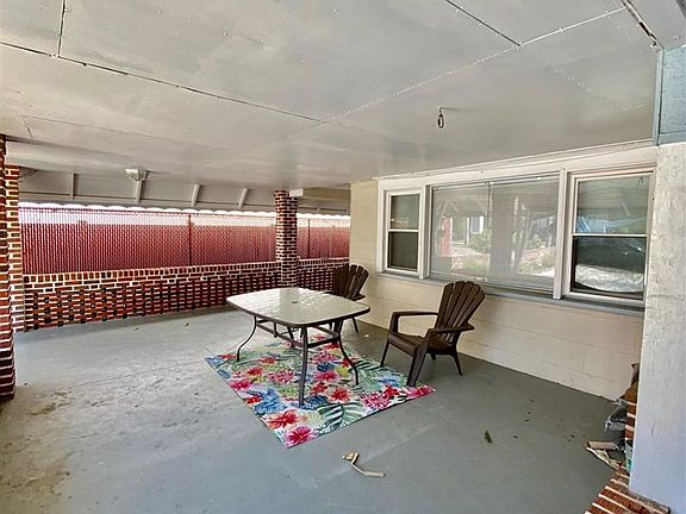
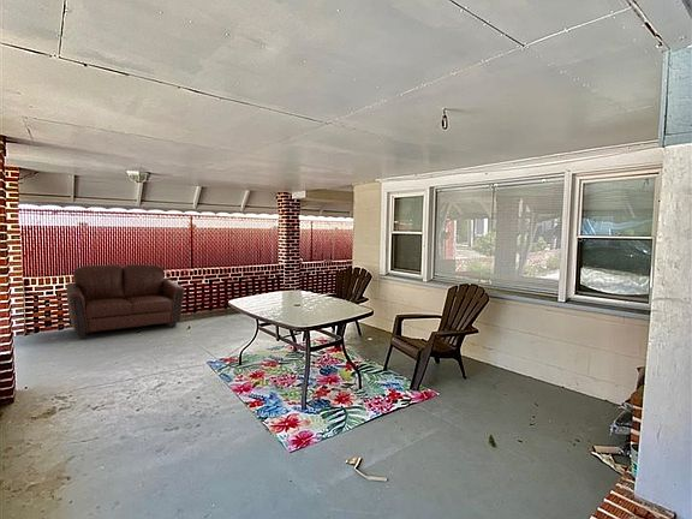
+ sofa (126, 297)
